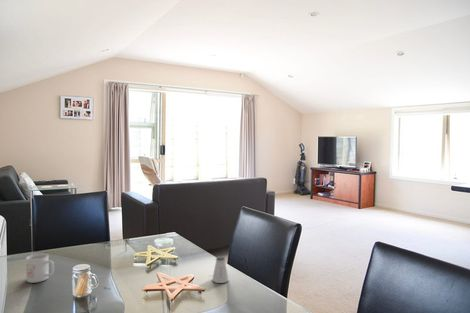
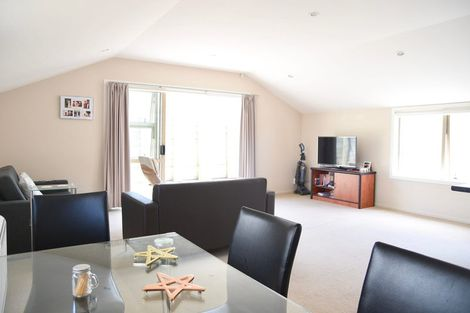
- mug (41, 268)
- saltshaker (220, 268)
